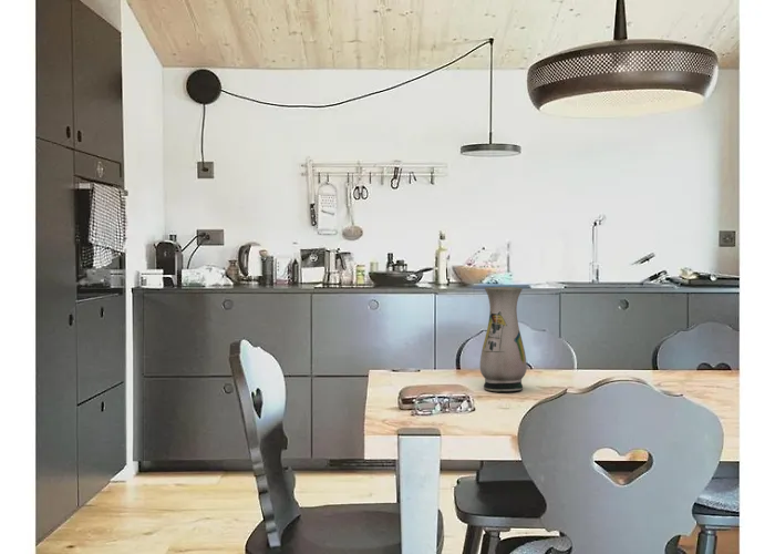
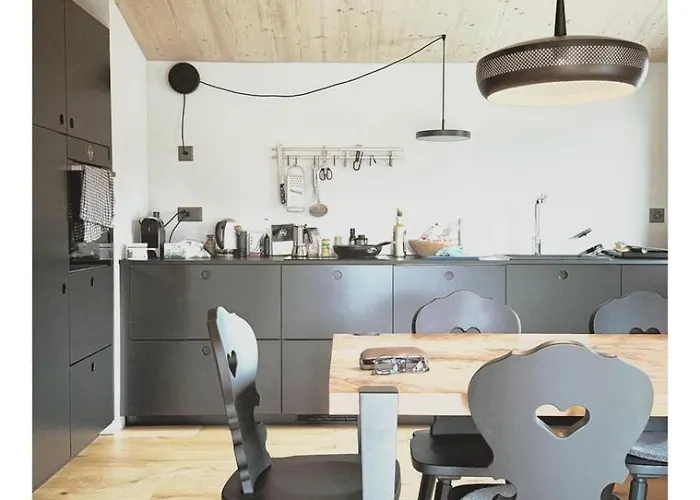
- vase (503, 338)
